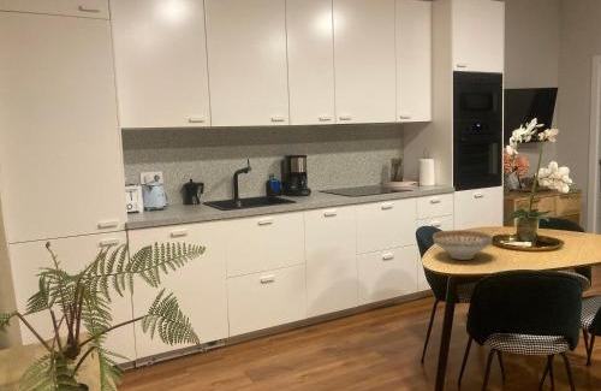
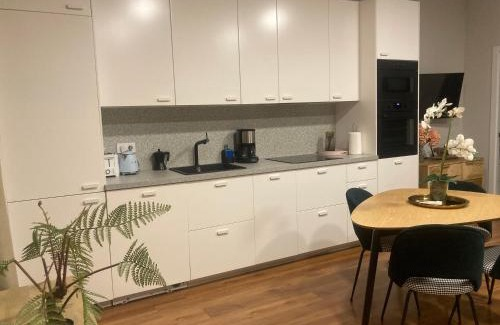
- decorative bowl (462, 245)
